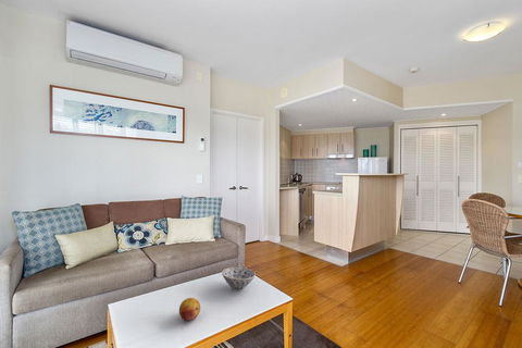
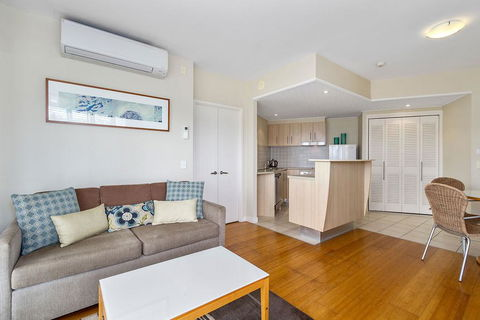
- fruit (189, 308)
- bowl (238, 279)
